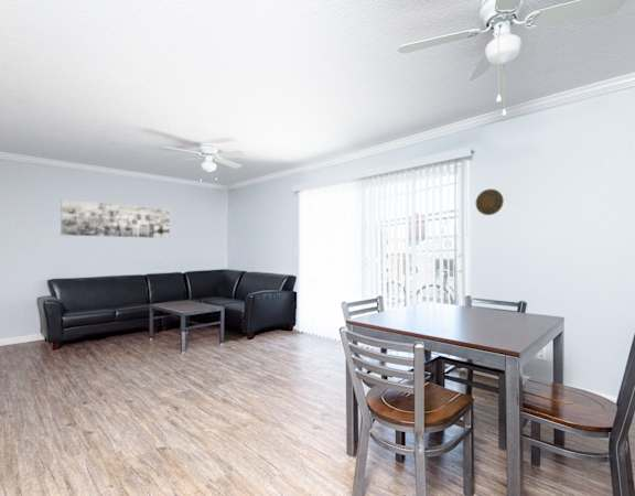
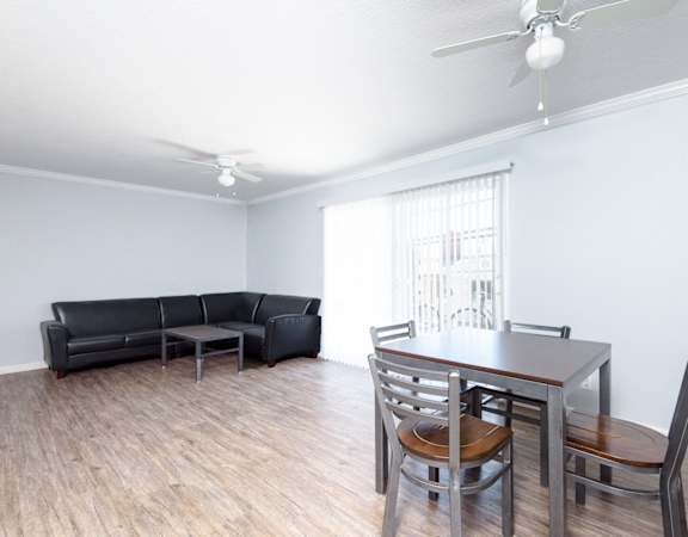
- wall art (120, 220)
- decorative plate (488, 202)
